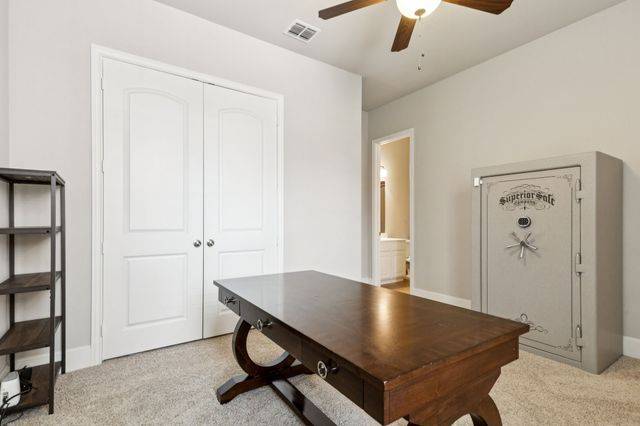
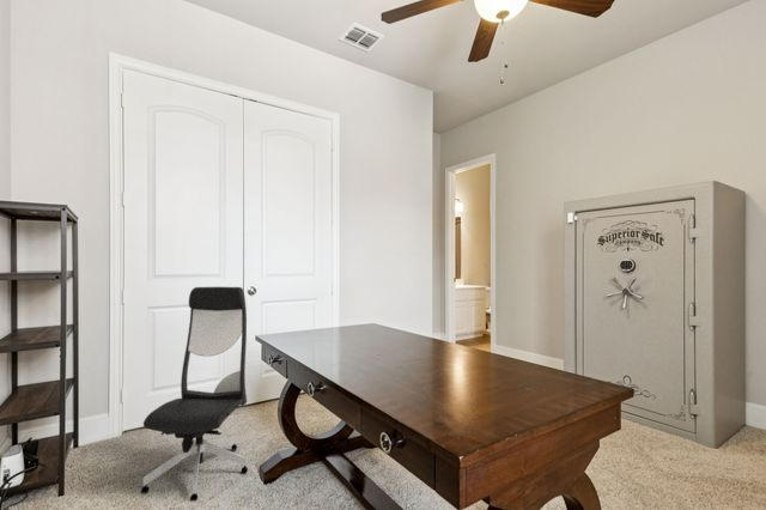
+ office chair (205, 391)
